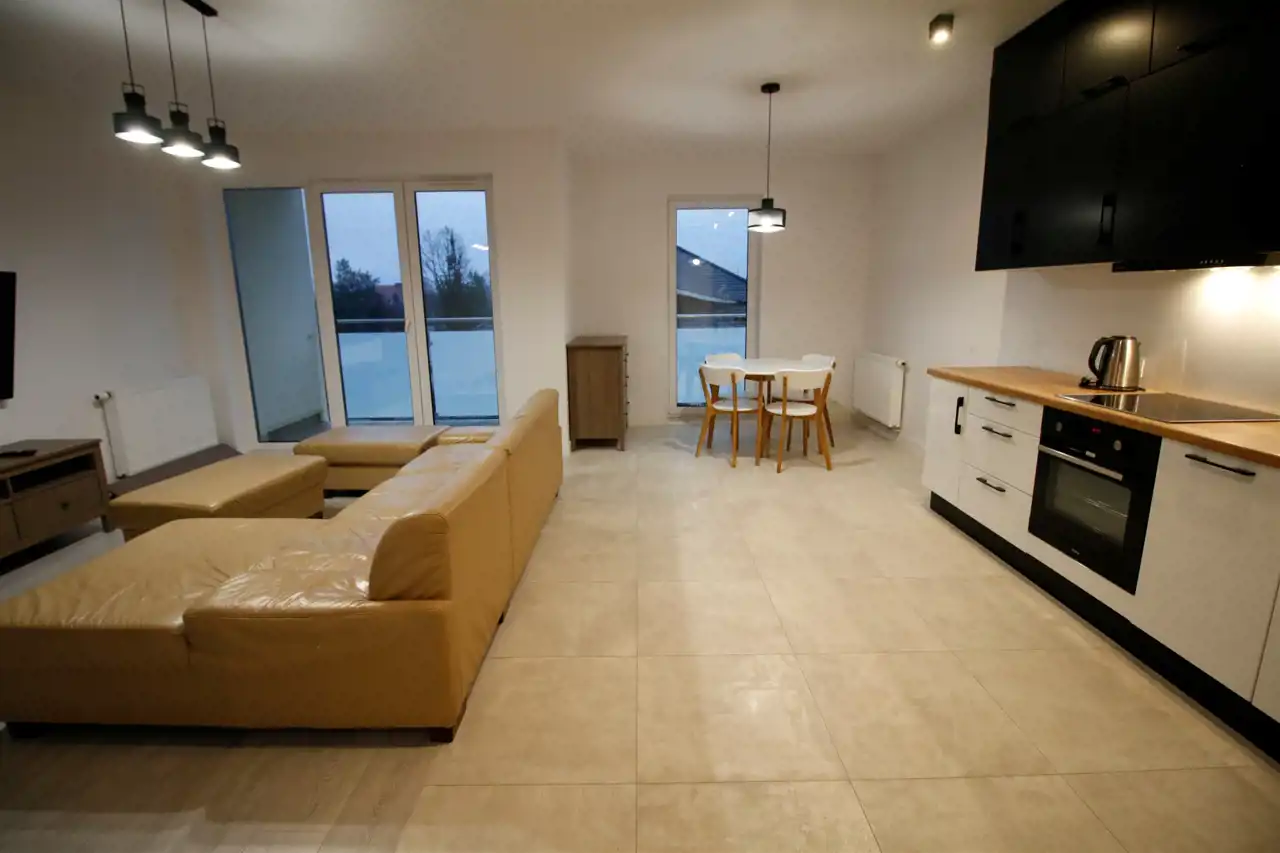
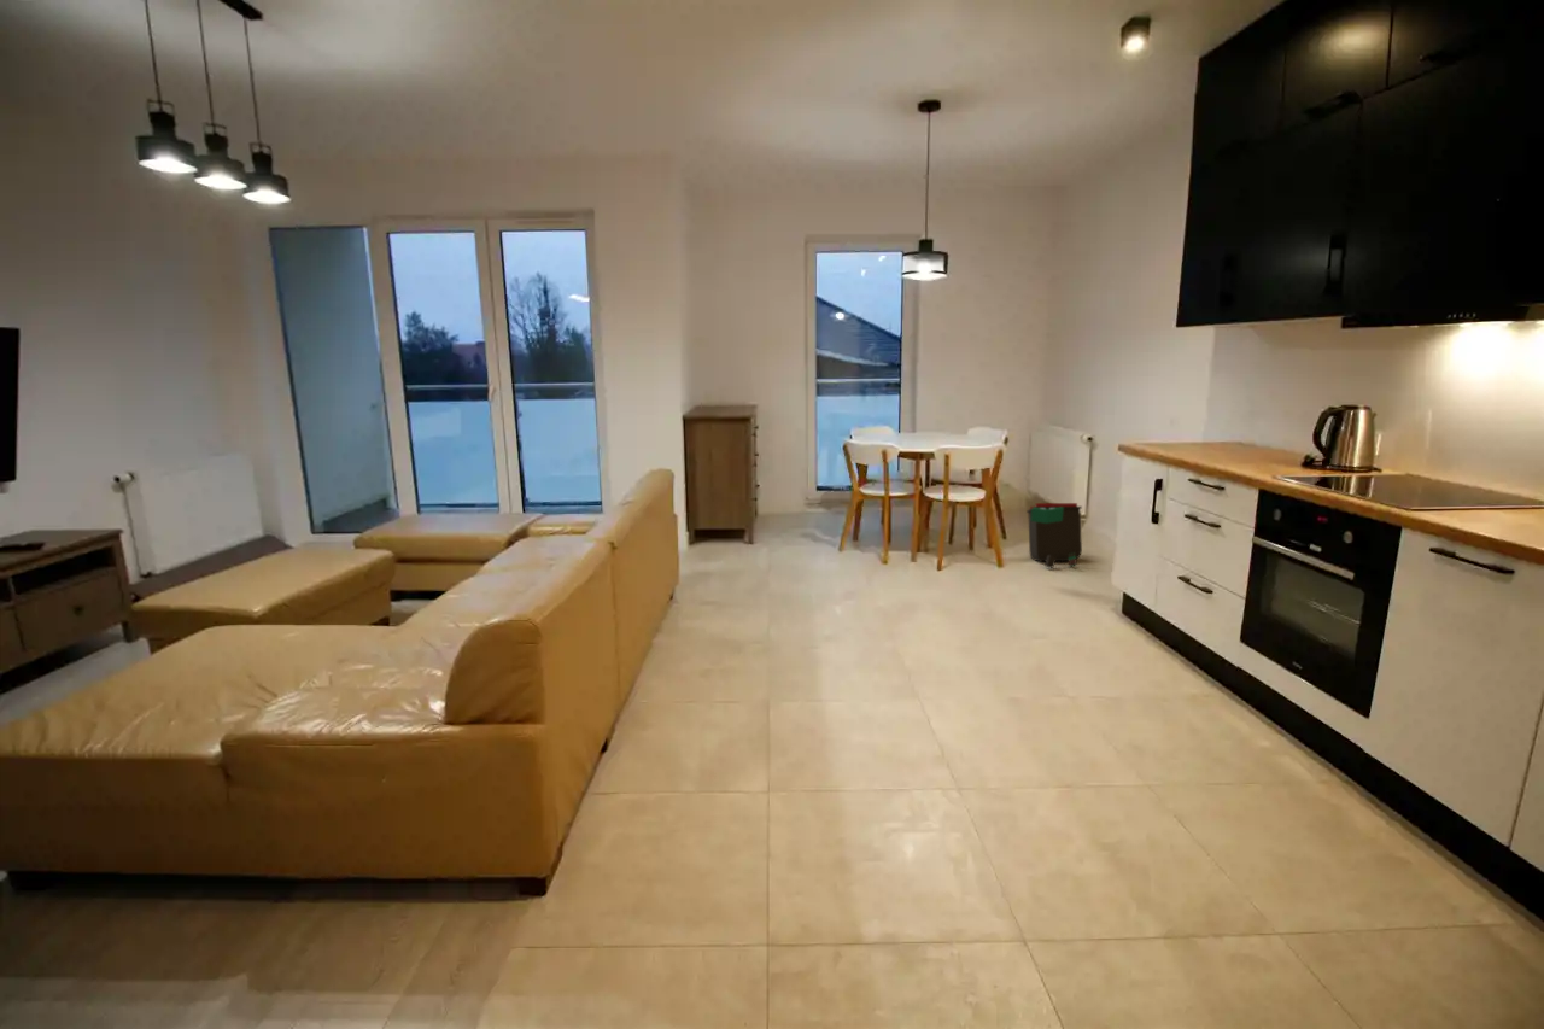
+ trash can (1053, 533)
